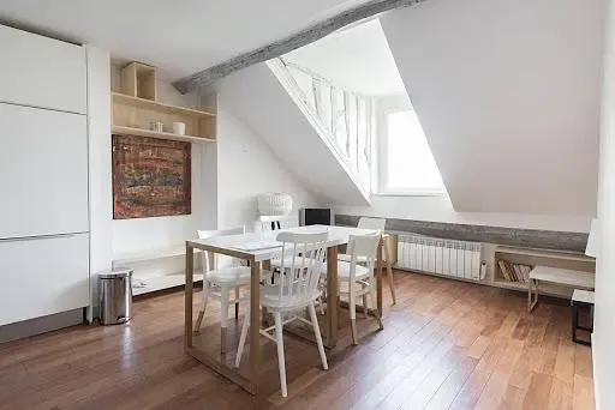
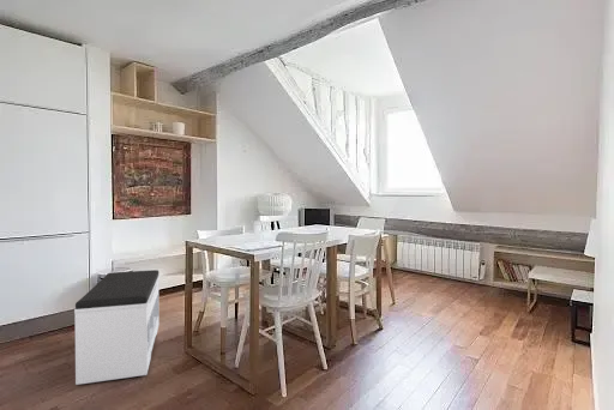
+ bench (125, 316)
